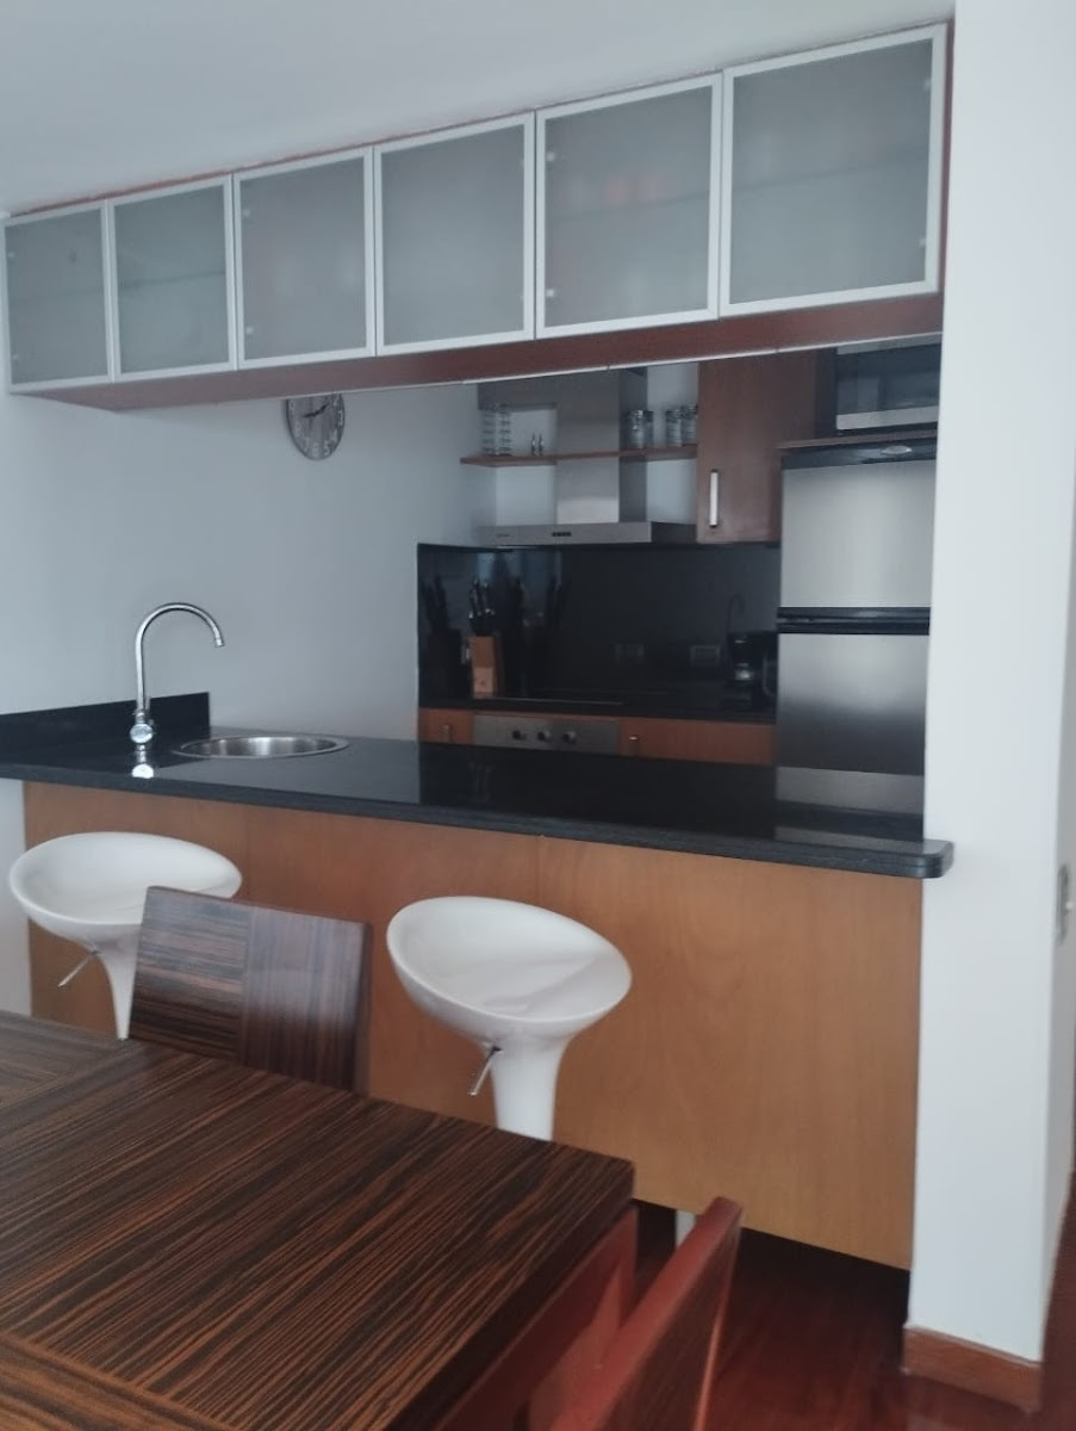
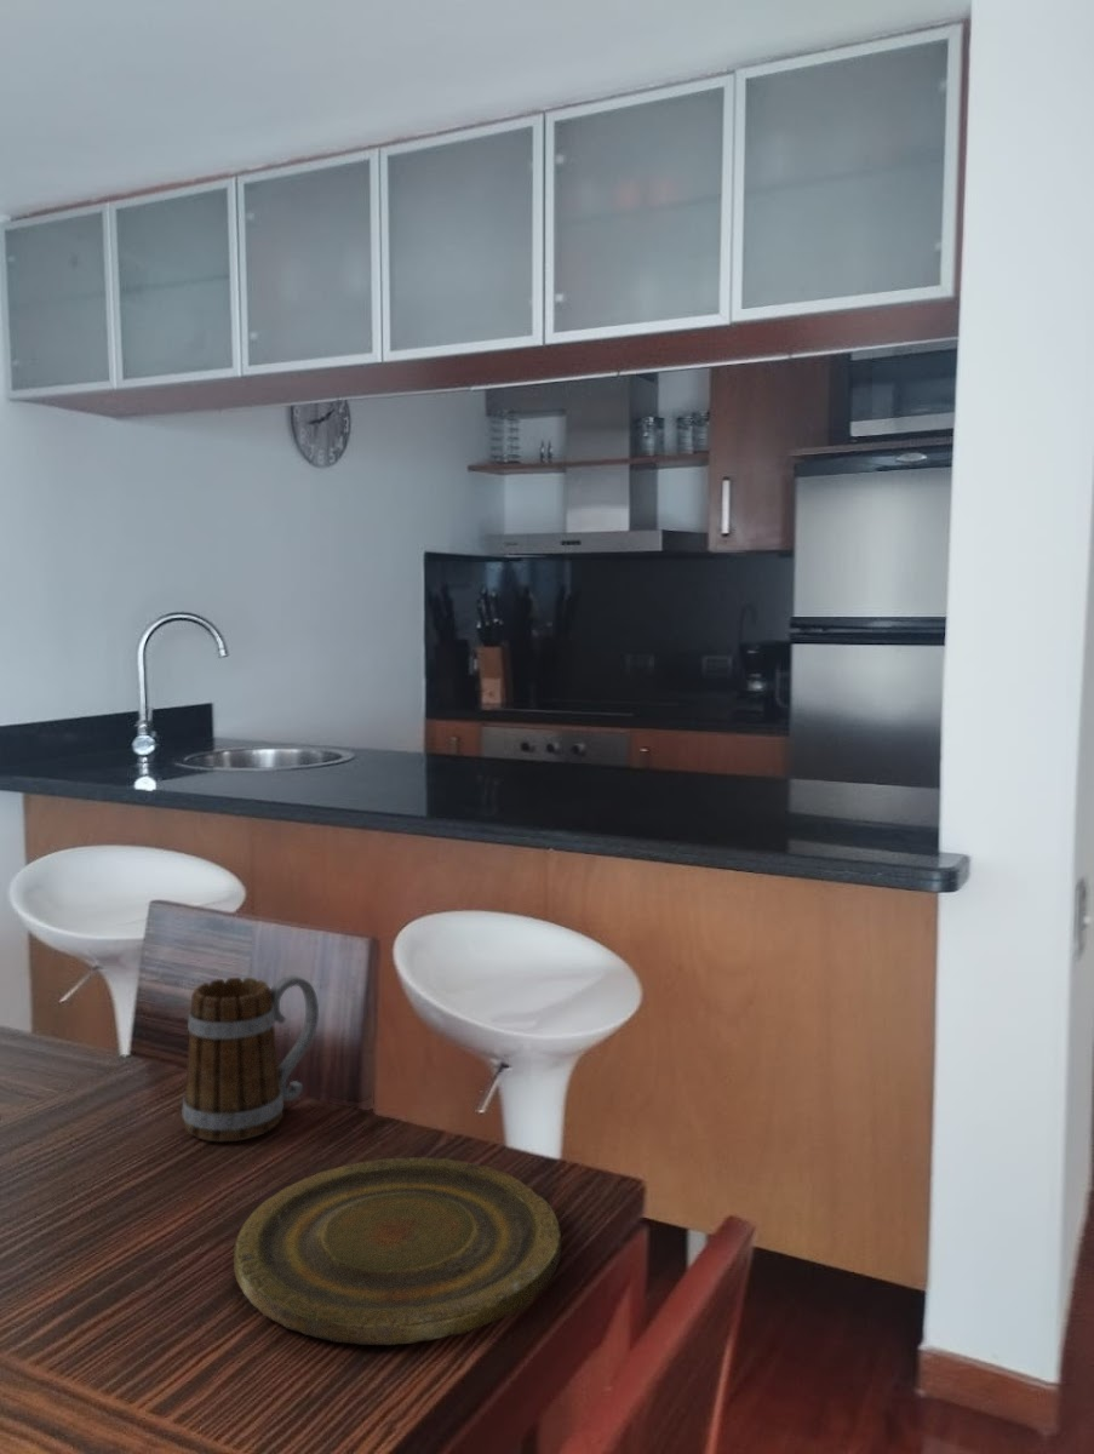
+ mug (252, 1051)
+ plate (400, 1238)
